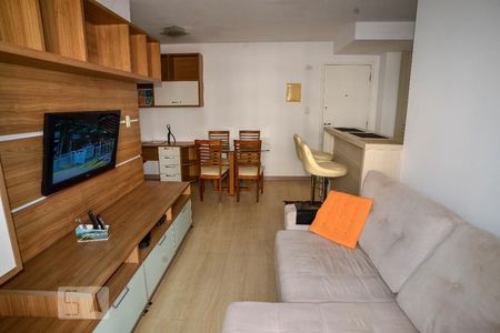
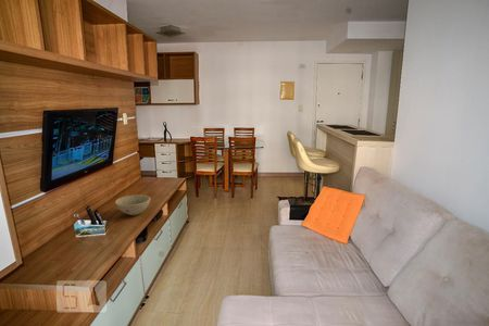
+ bowl (134, 206)
